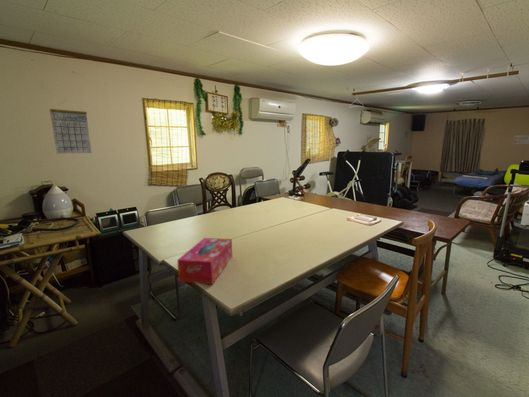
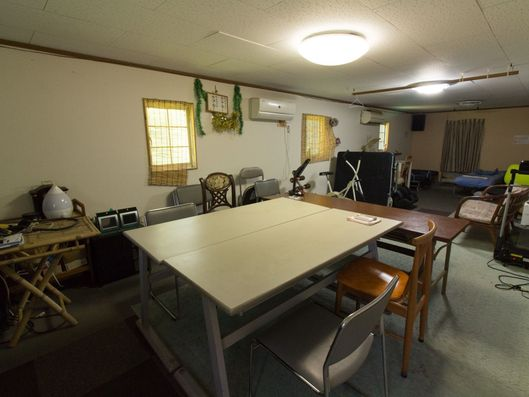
- calendar (71, 127)
- tissue box (207, 258)
